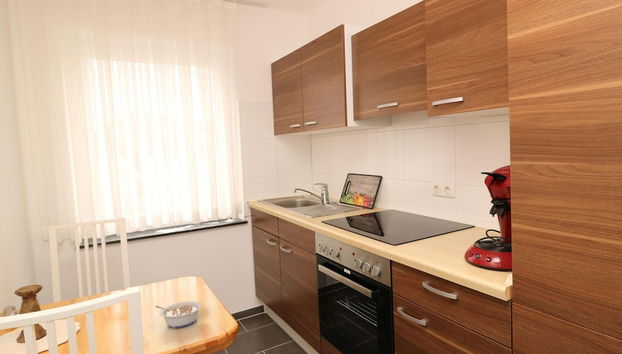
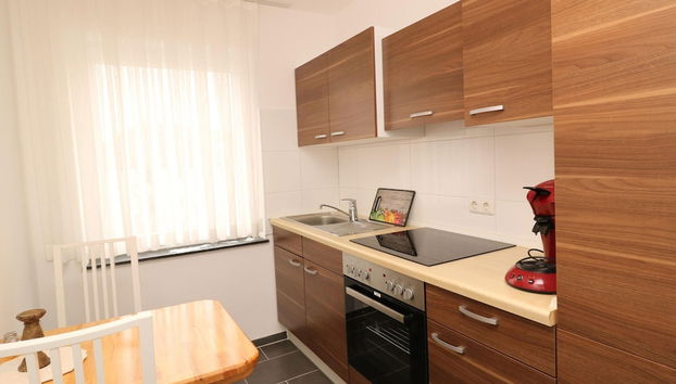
- legume (179, 314)
